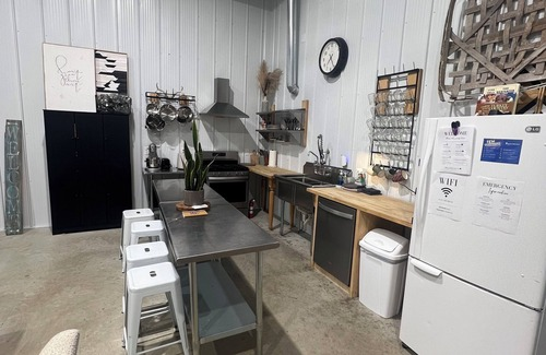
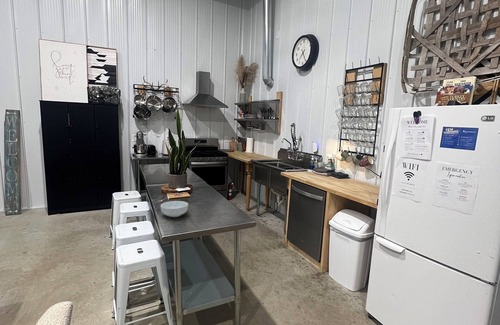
+ cereal bowl (174, 209)
